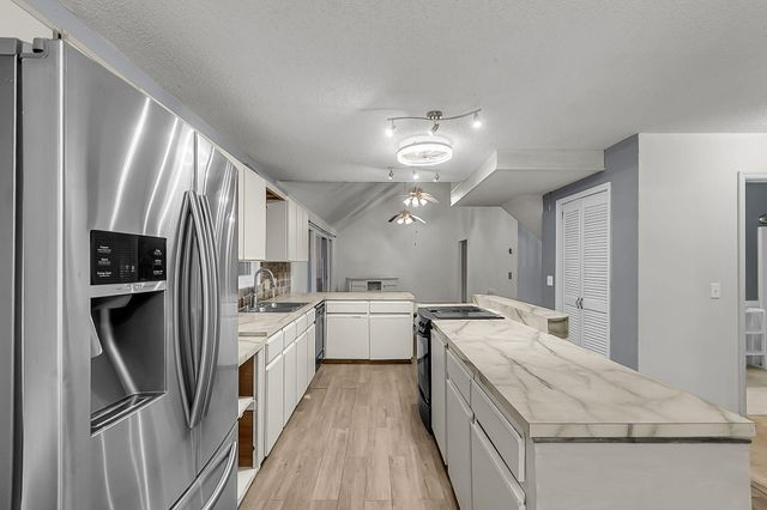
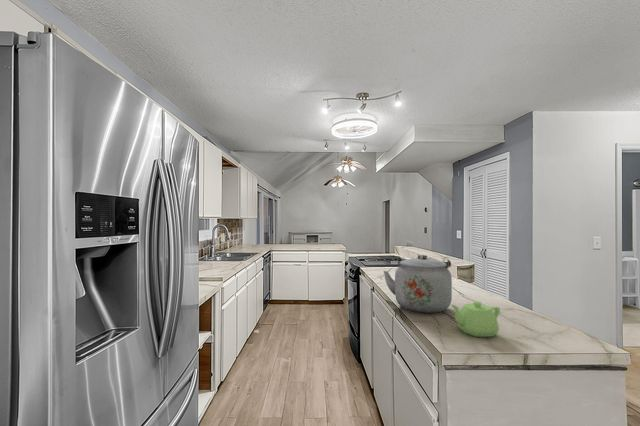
+ kettle (416, 280)
+ teapot (475, 317)
